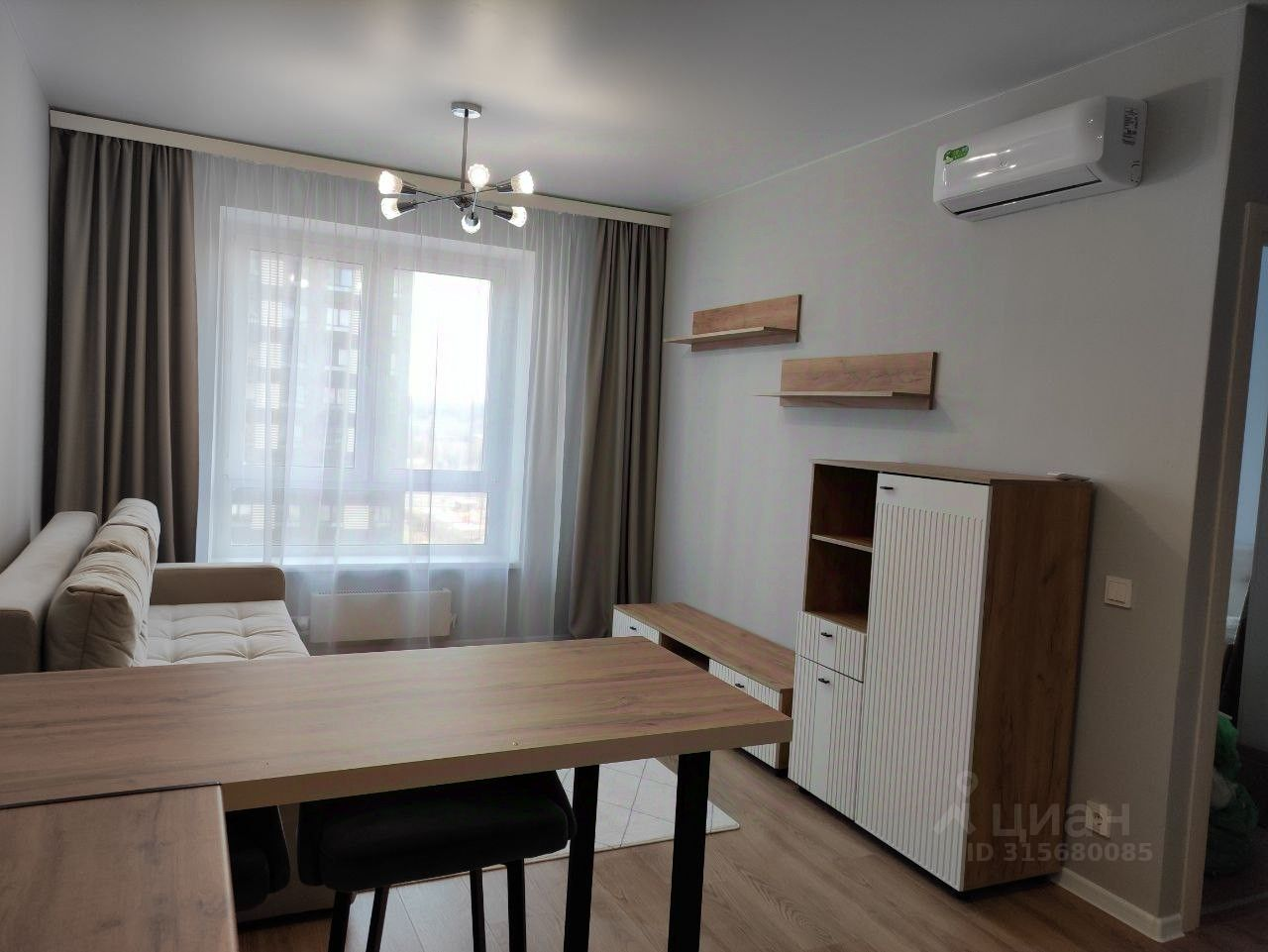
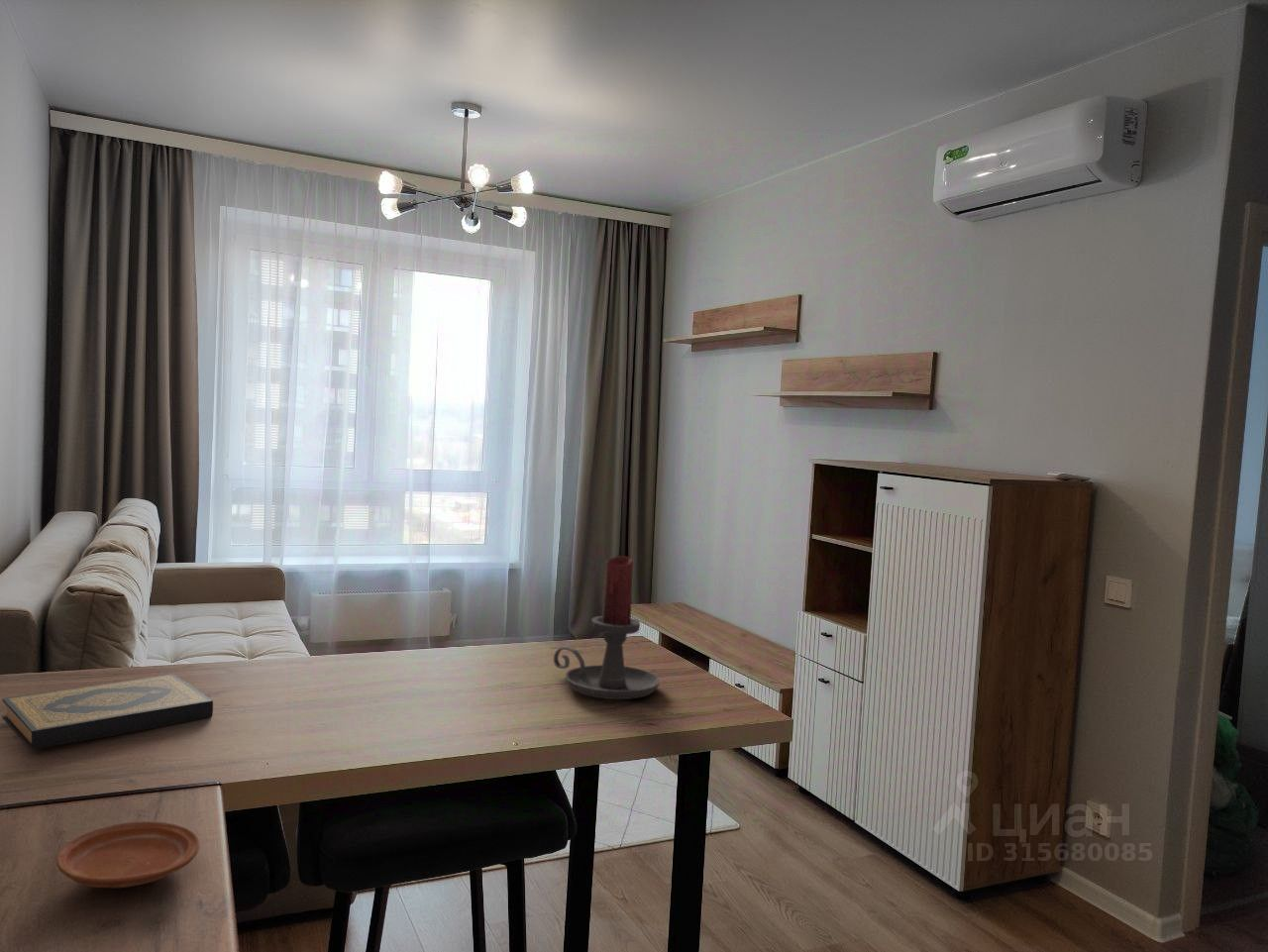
+ hardback book (109, 707)
+ candle holder (604, 620)
+ plate (131, 860)
